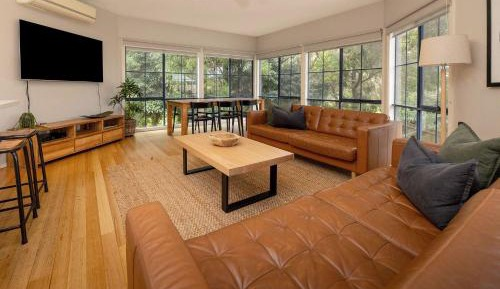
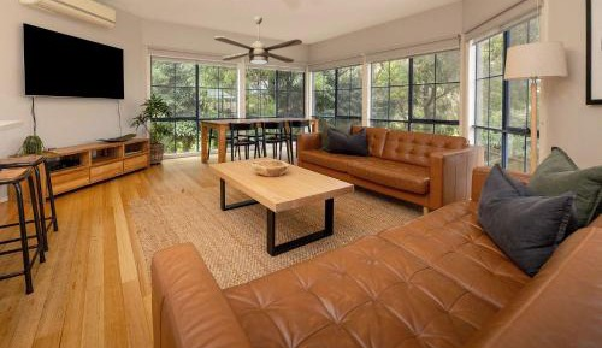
+ ceiling fan (258, 40)
